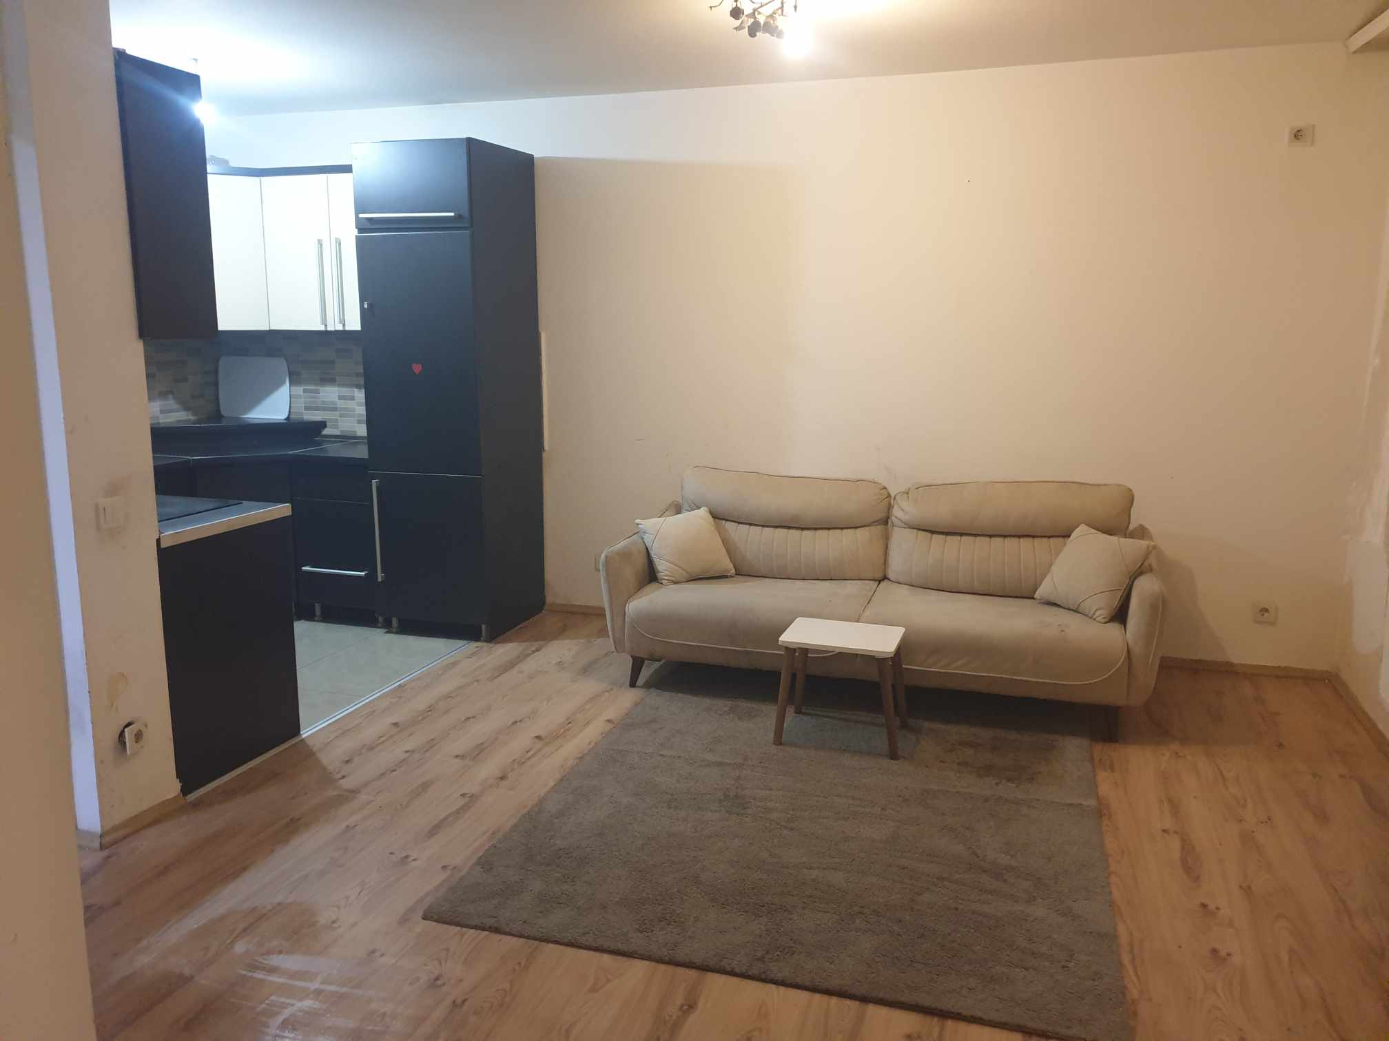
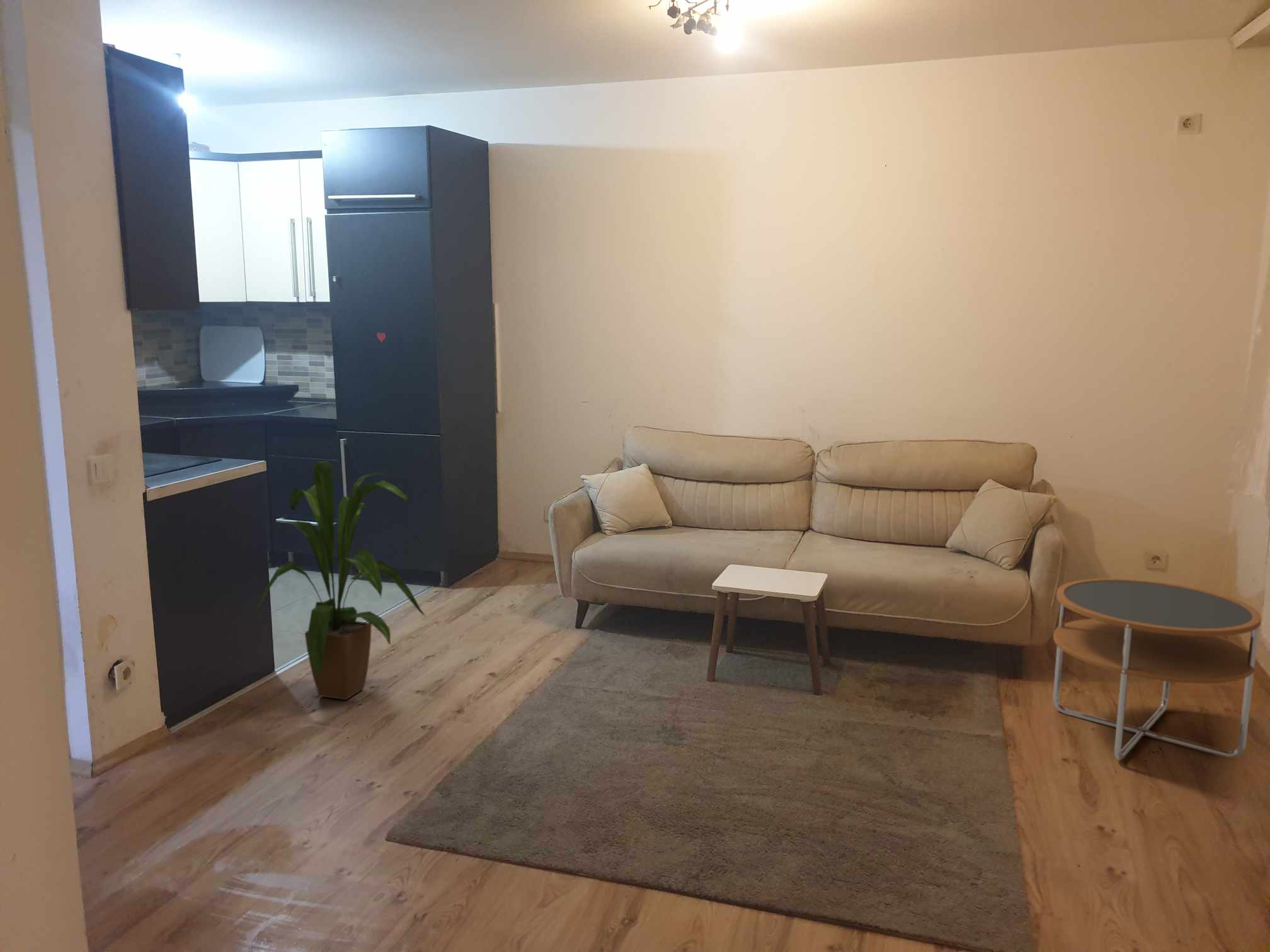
+ side table (1148, 669)
+ house plant (350, 569)
